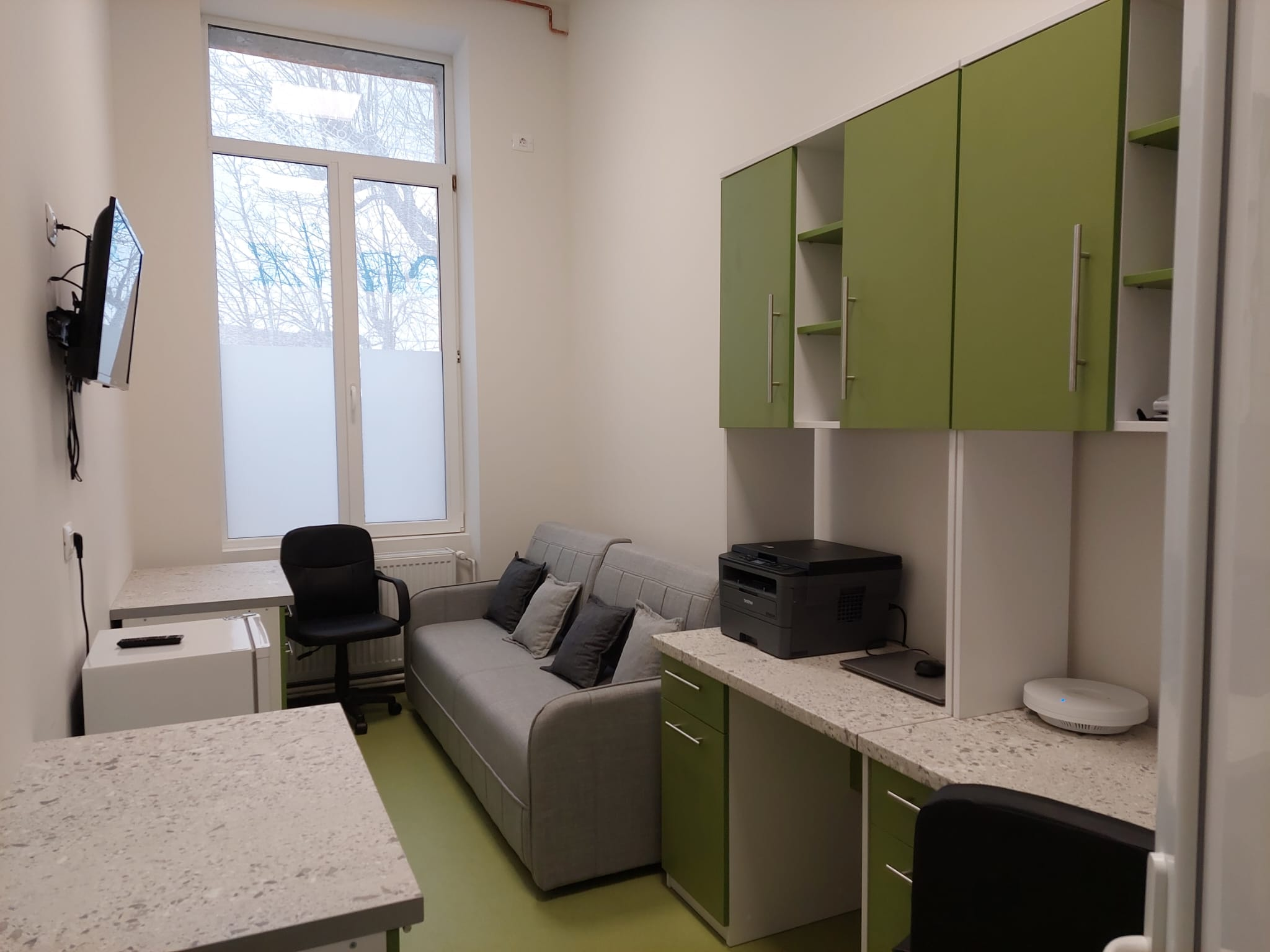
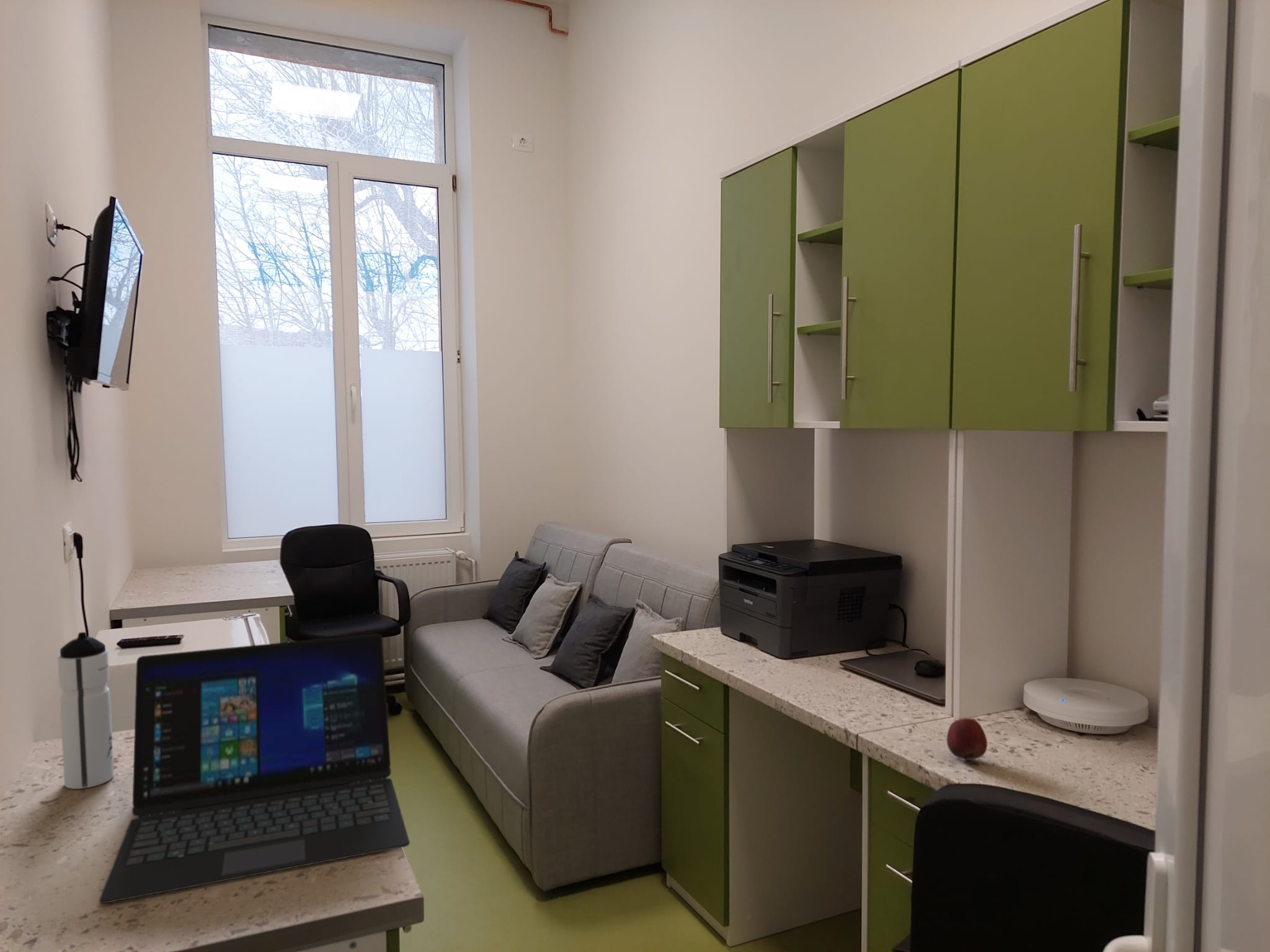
+ water bottle (86, 707)
+ apple (967, 739)
+ laptop (265, 744)
